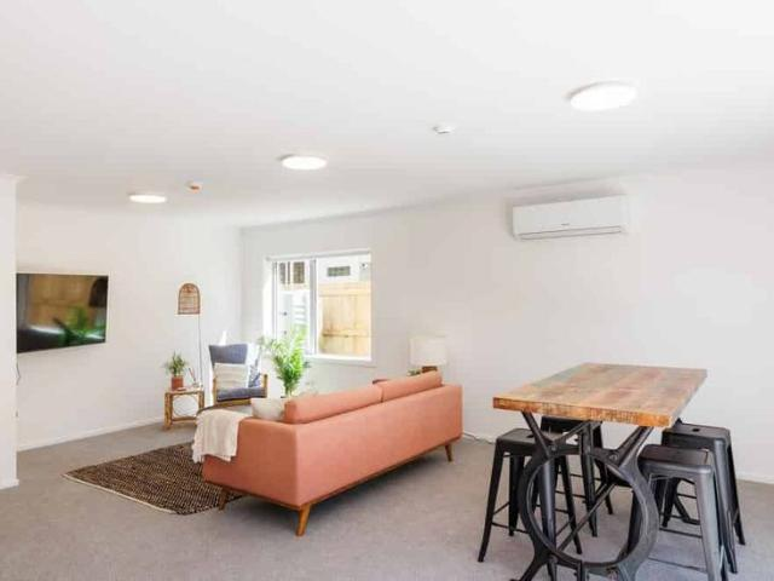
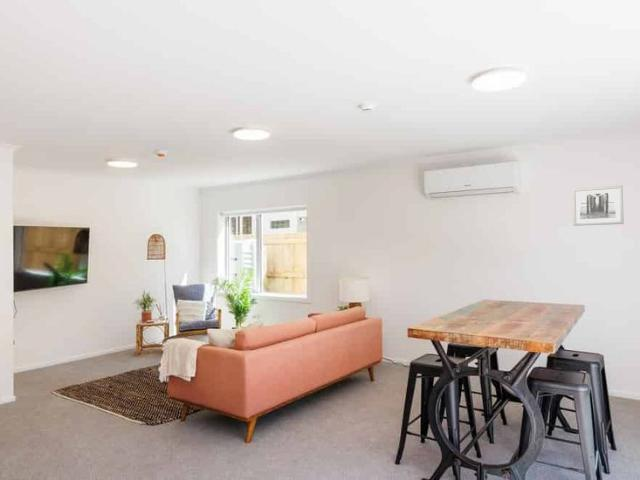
+ wall art (597, 206)
